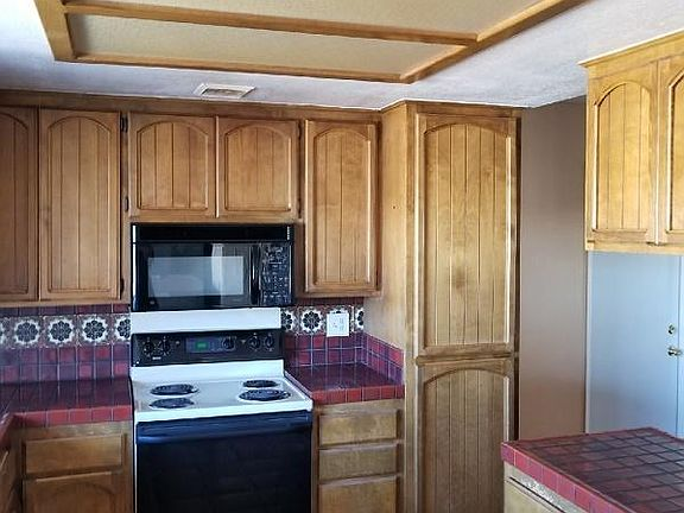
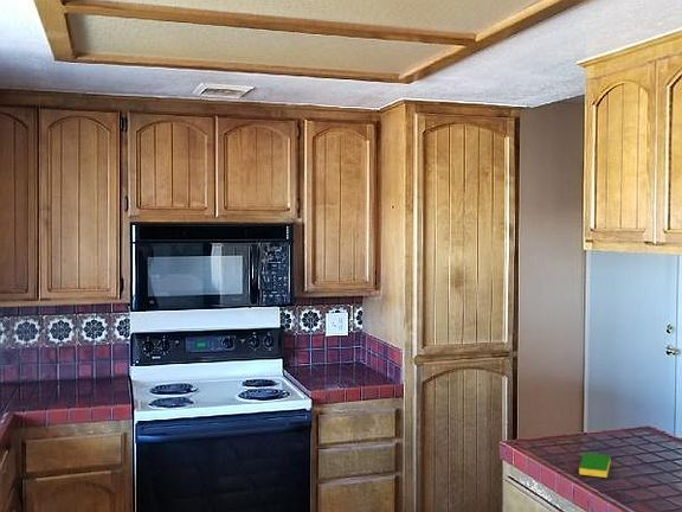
+ dish sponge (594, 465)
